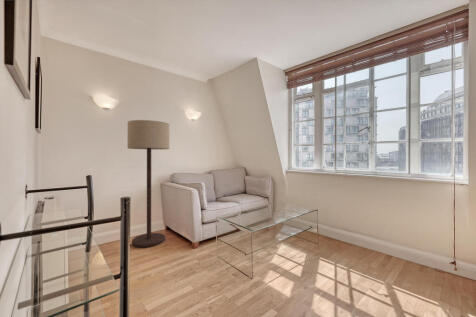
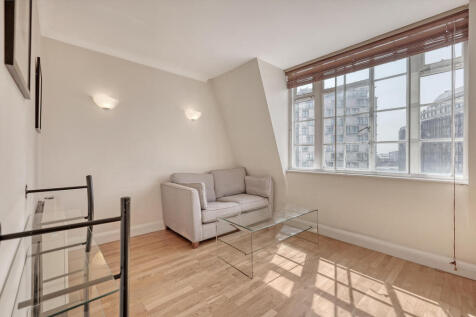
- floor lamp (149, 182)
